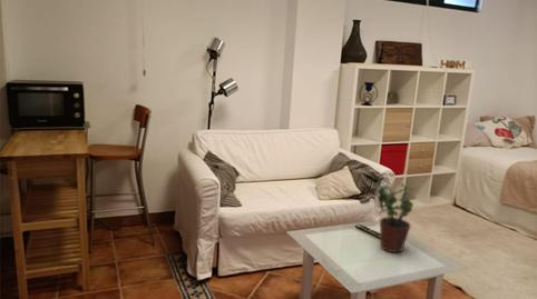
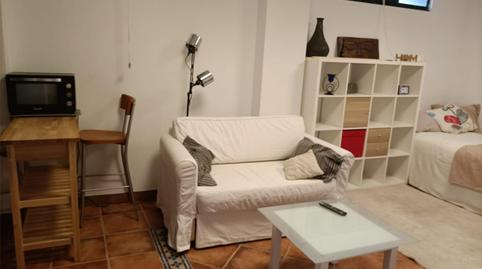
- potted plant (396, 215)
